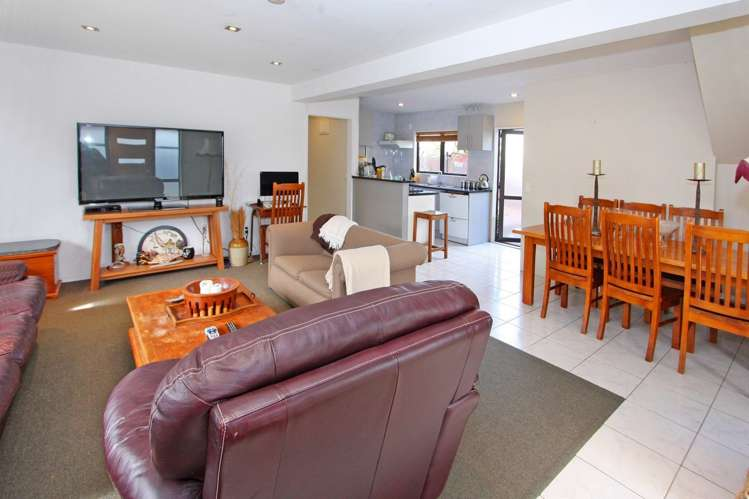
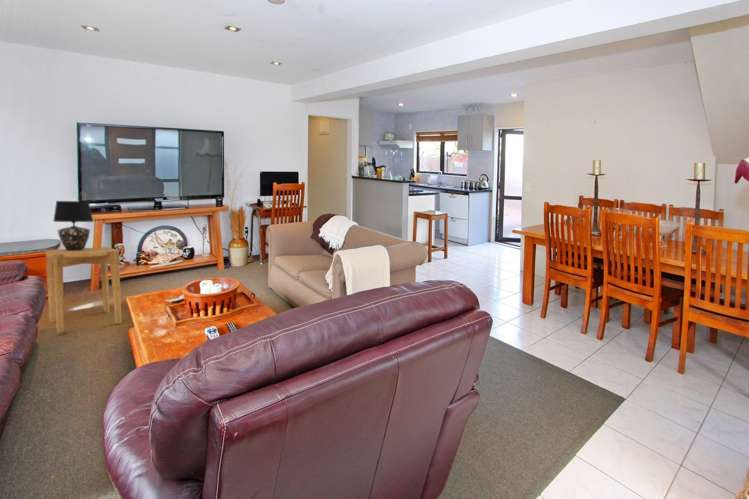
+ side table (102, 286)
+ table lamp (73, 225)
